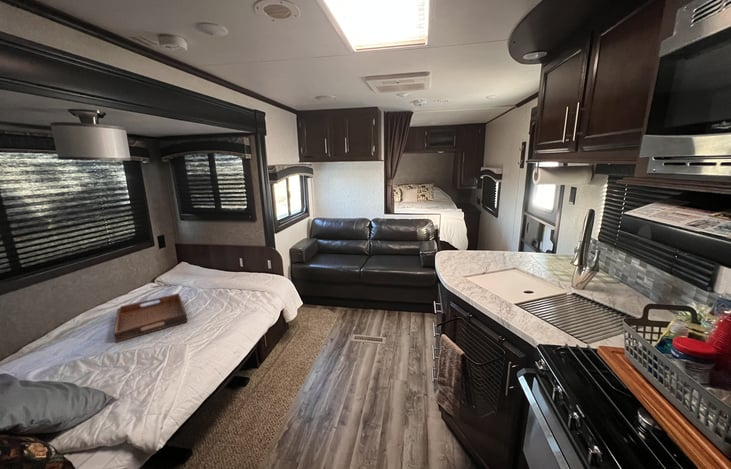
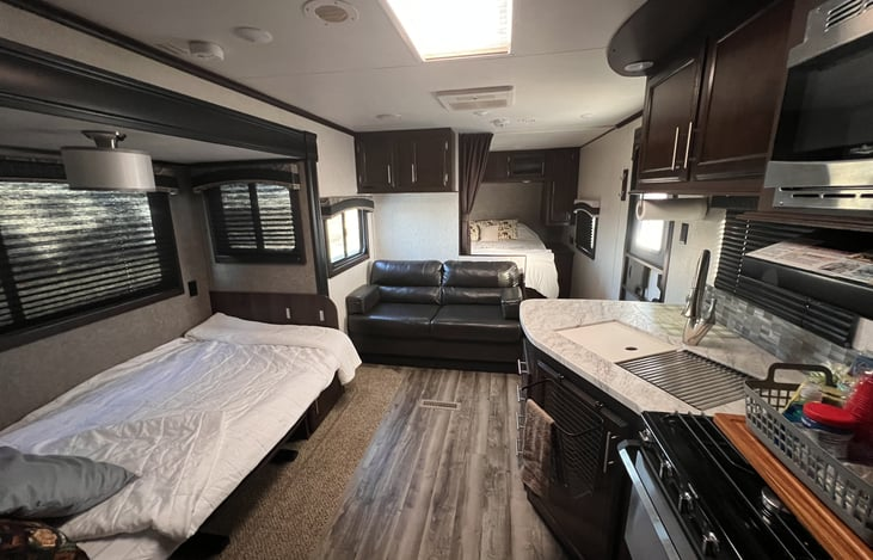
- serving tray (151, 314)
